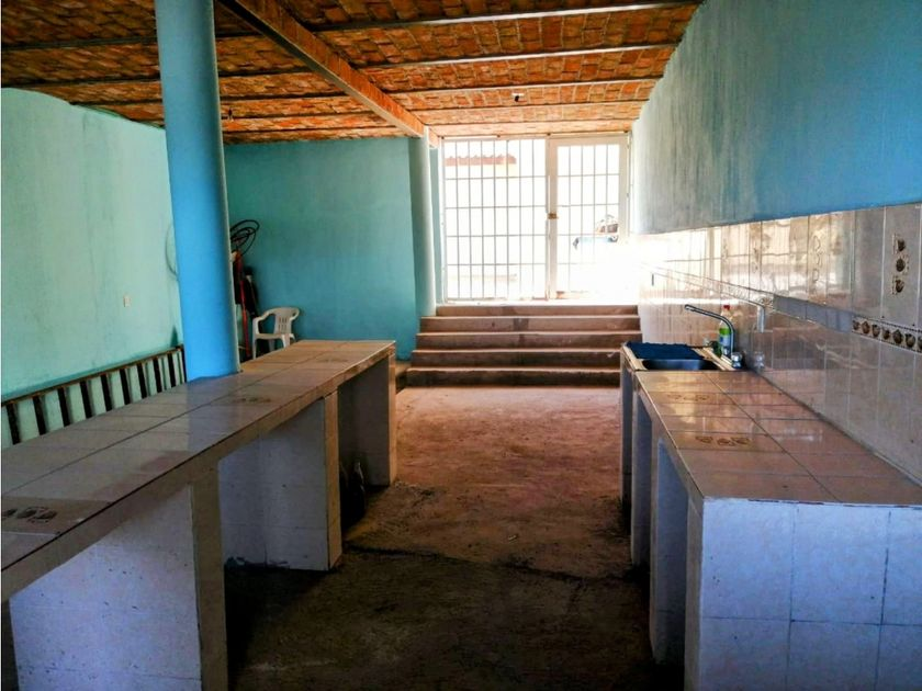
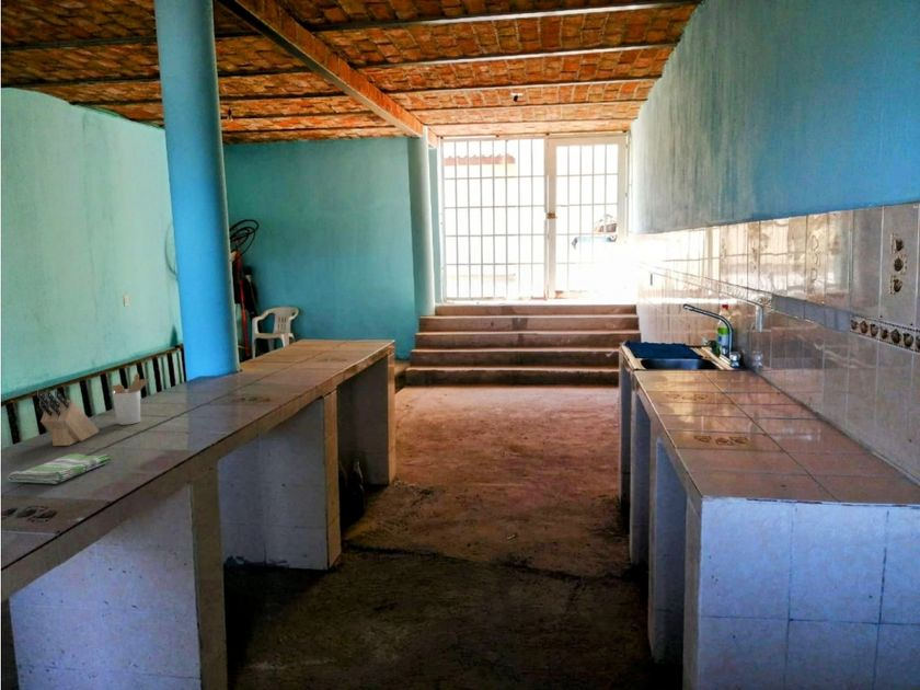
+ dish towel (60, 465)
+ utensil holder (131, 399)
+ knife block (66, 413)
